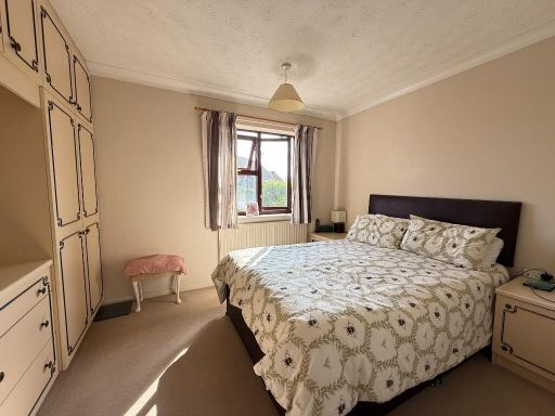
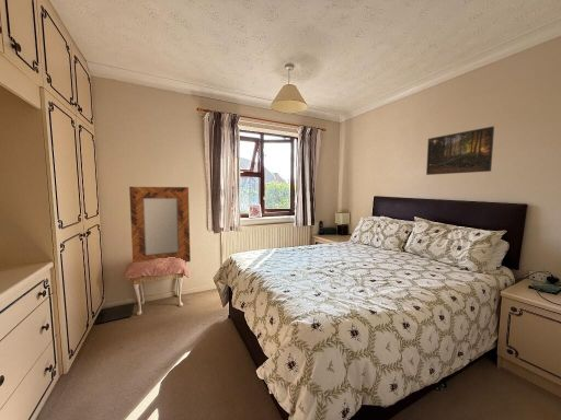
+ home mirror (161, 225)
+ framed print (456, 153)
